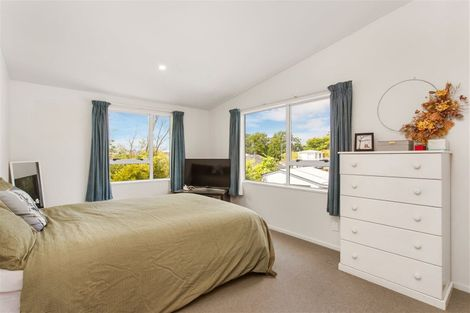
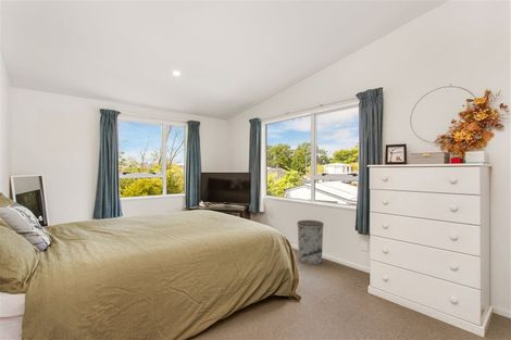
+ trash can (310, 240)
